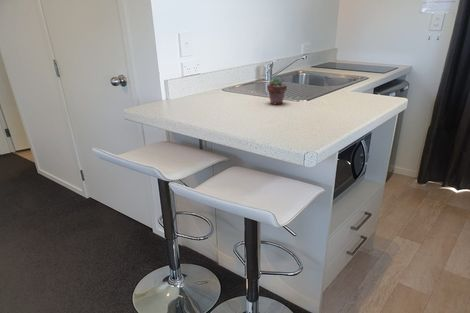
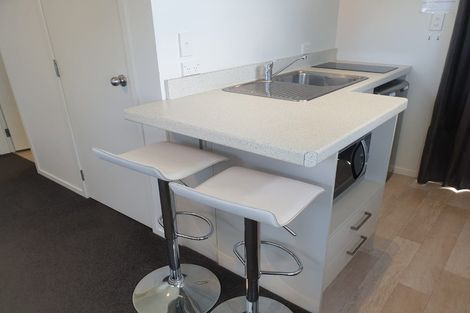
- potted succulent (276, 90)
